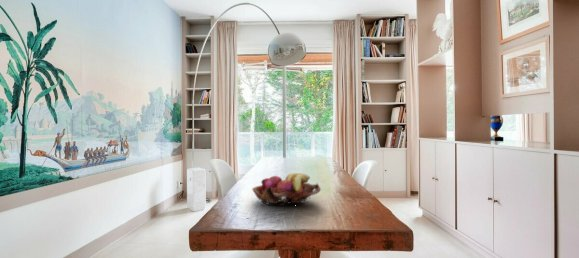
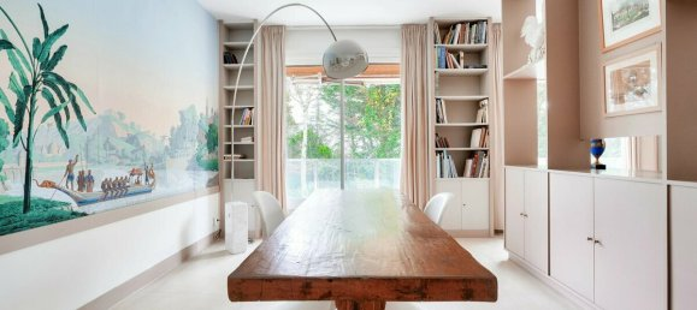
- fruit basket (287, 187)
